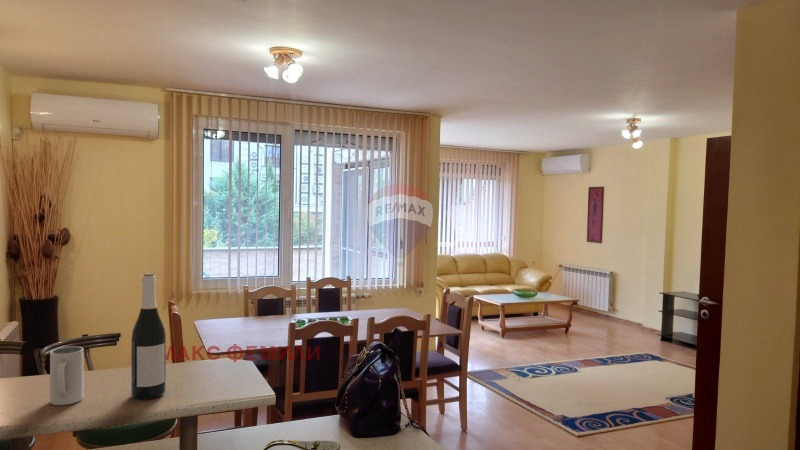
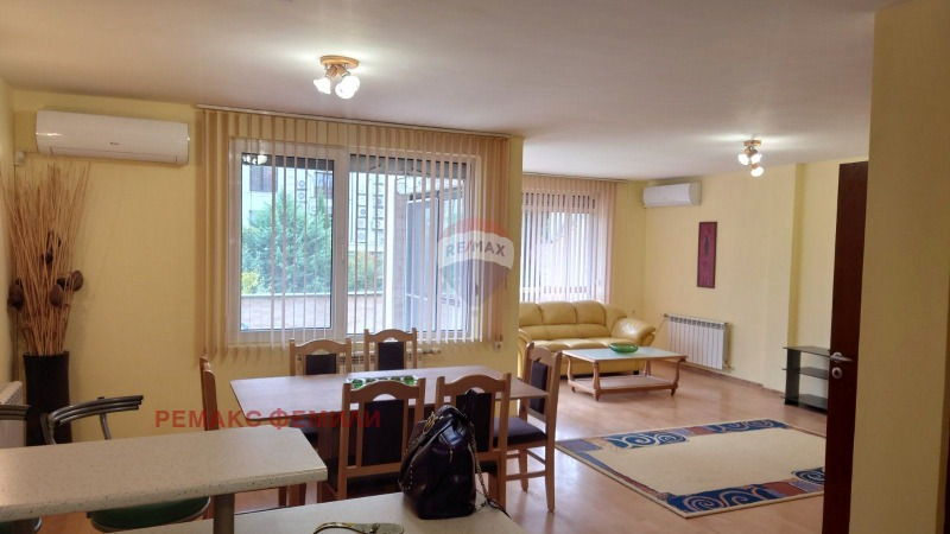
- mug (65, 377)
- wine bottle (148, 334)
